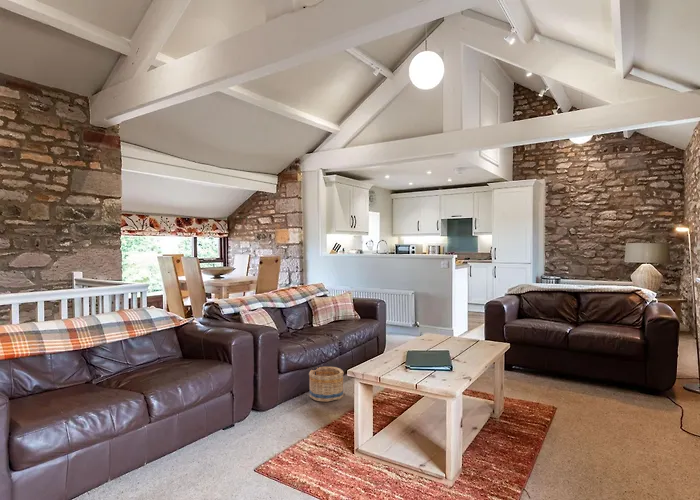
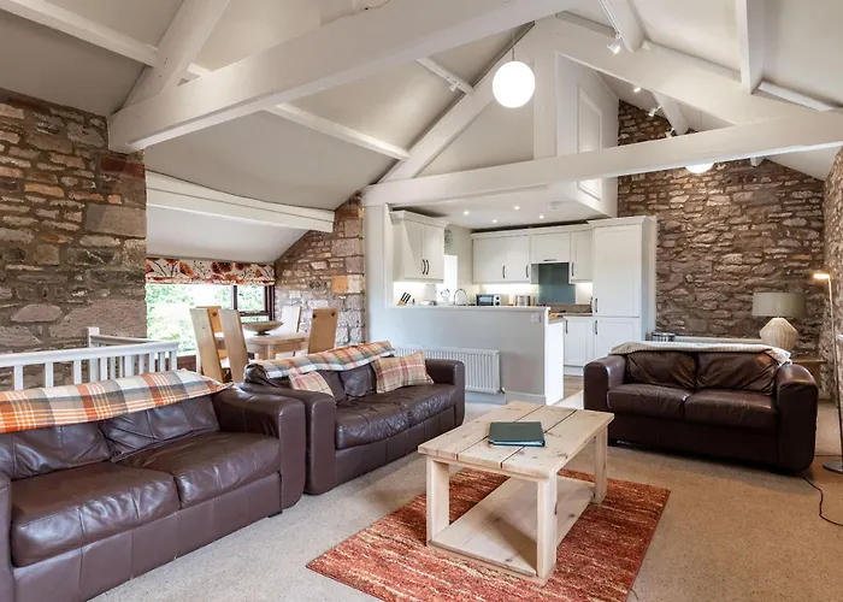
- basket (326, 383)
